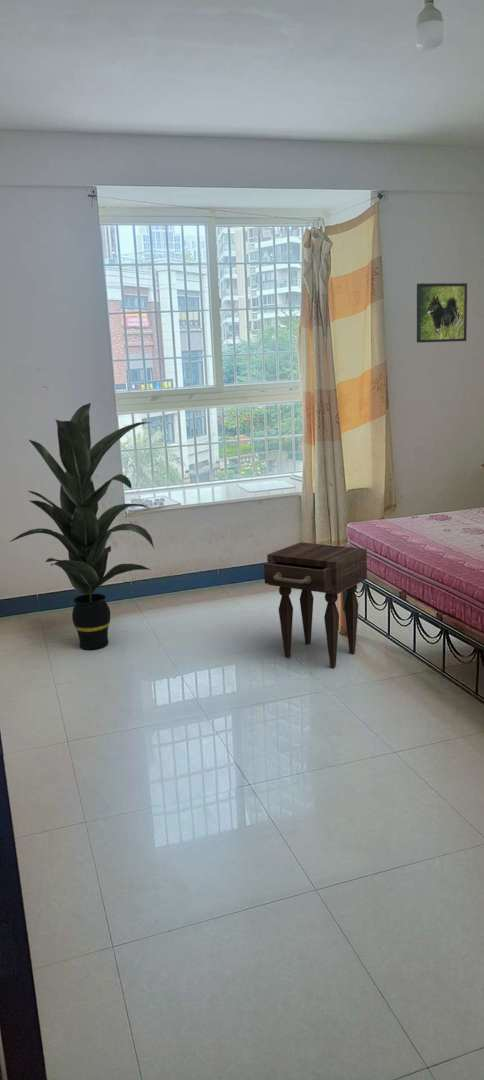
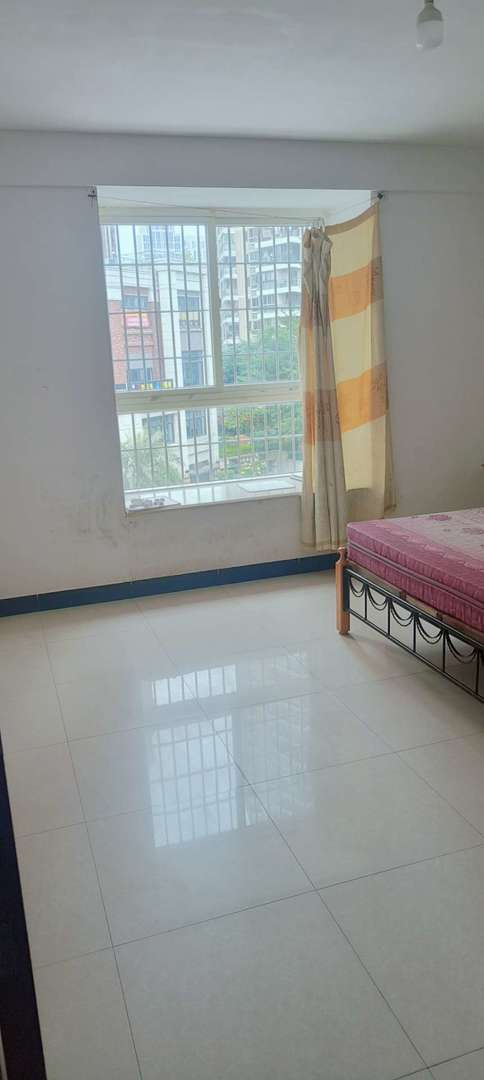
- indoor plant (92, 526)
- nightstand (311, 607)
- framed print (442, 312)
